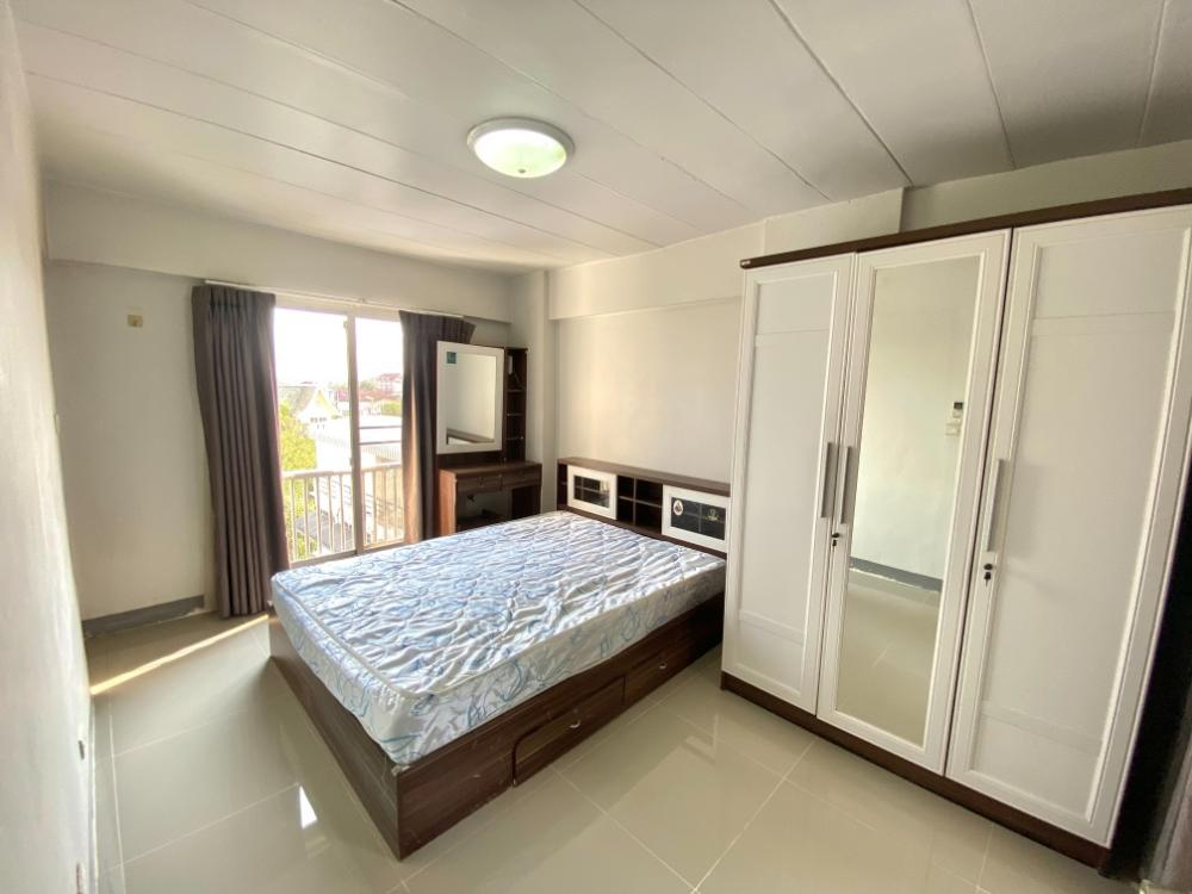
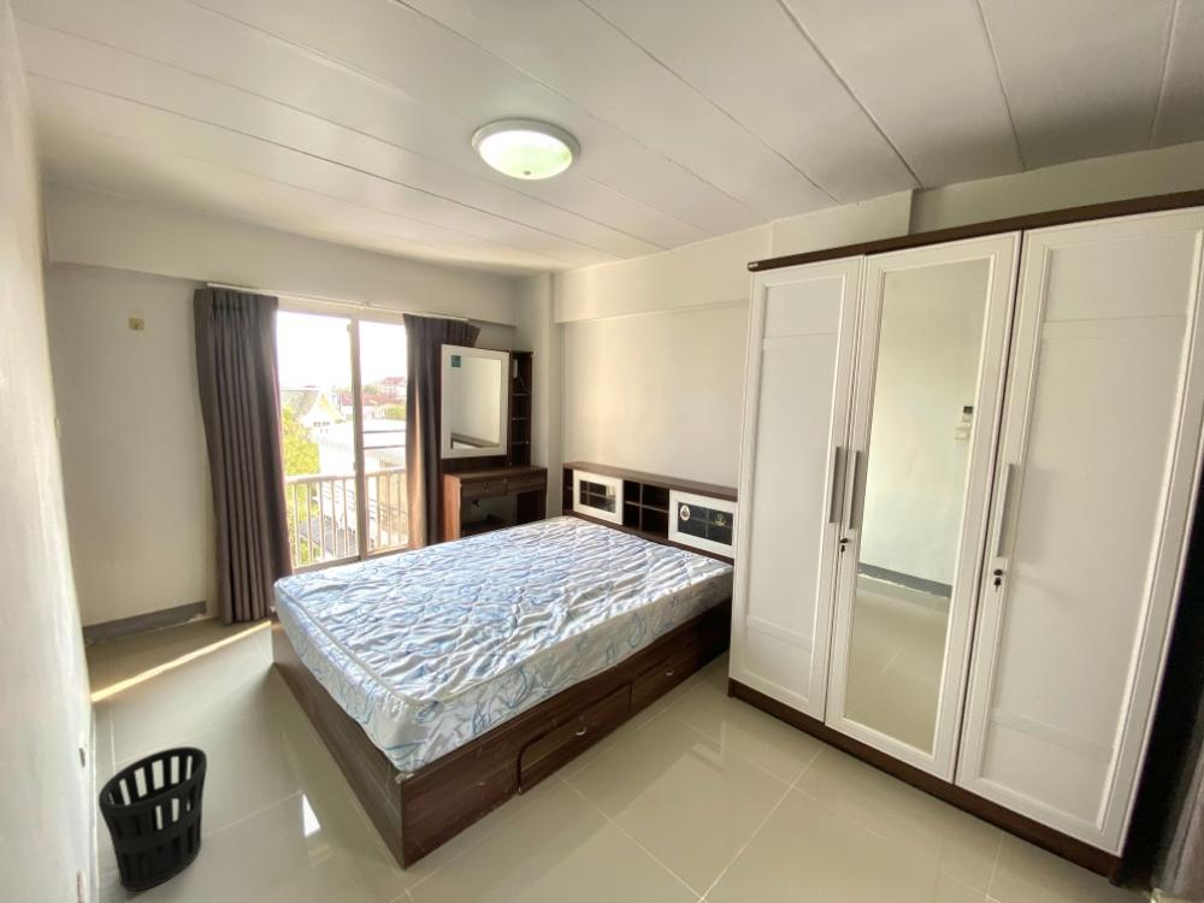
+ wastebasket (157, 818)
